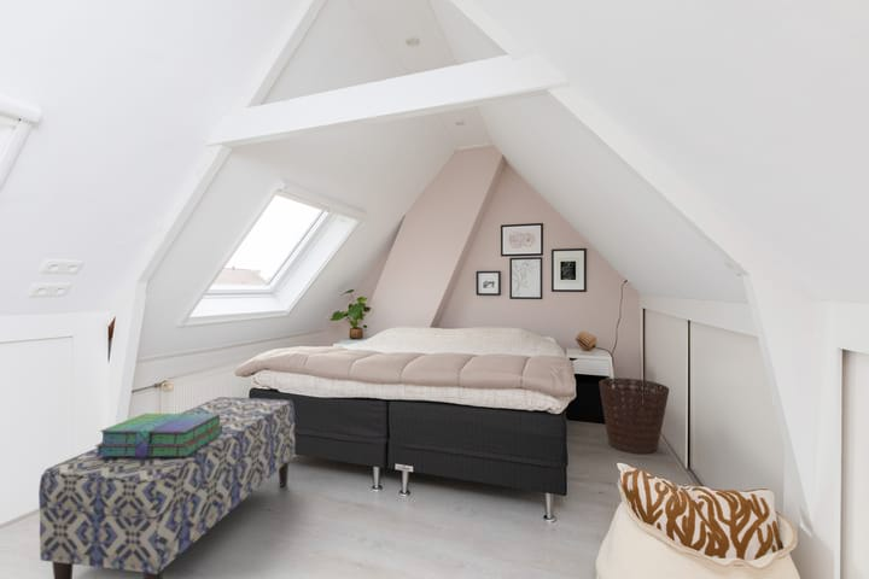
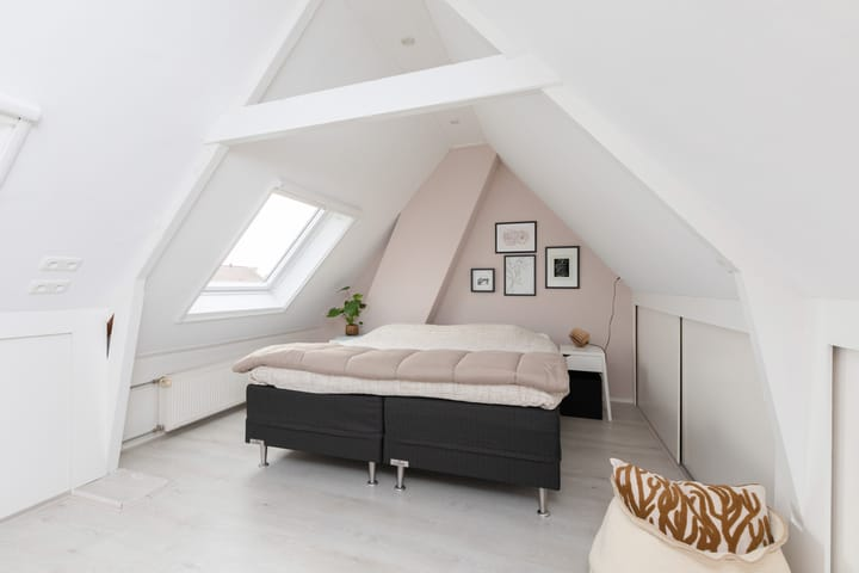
- bench (197, 476)
- stack of books (163, 433)
- basket (632, 415)
